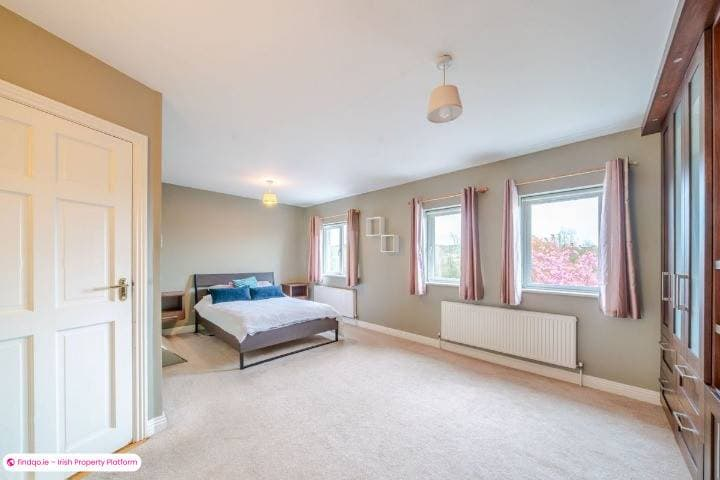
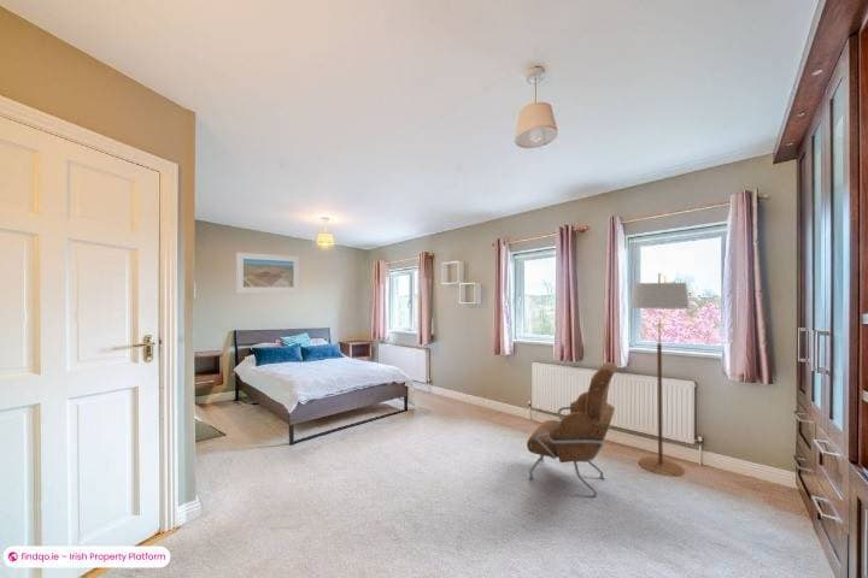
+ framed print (269, 273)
+ armchair (573, 419)
+ floor lamp (661, 368)
